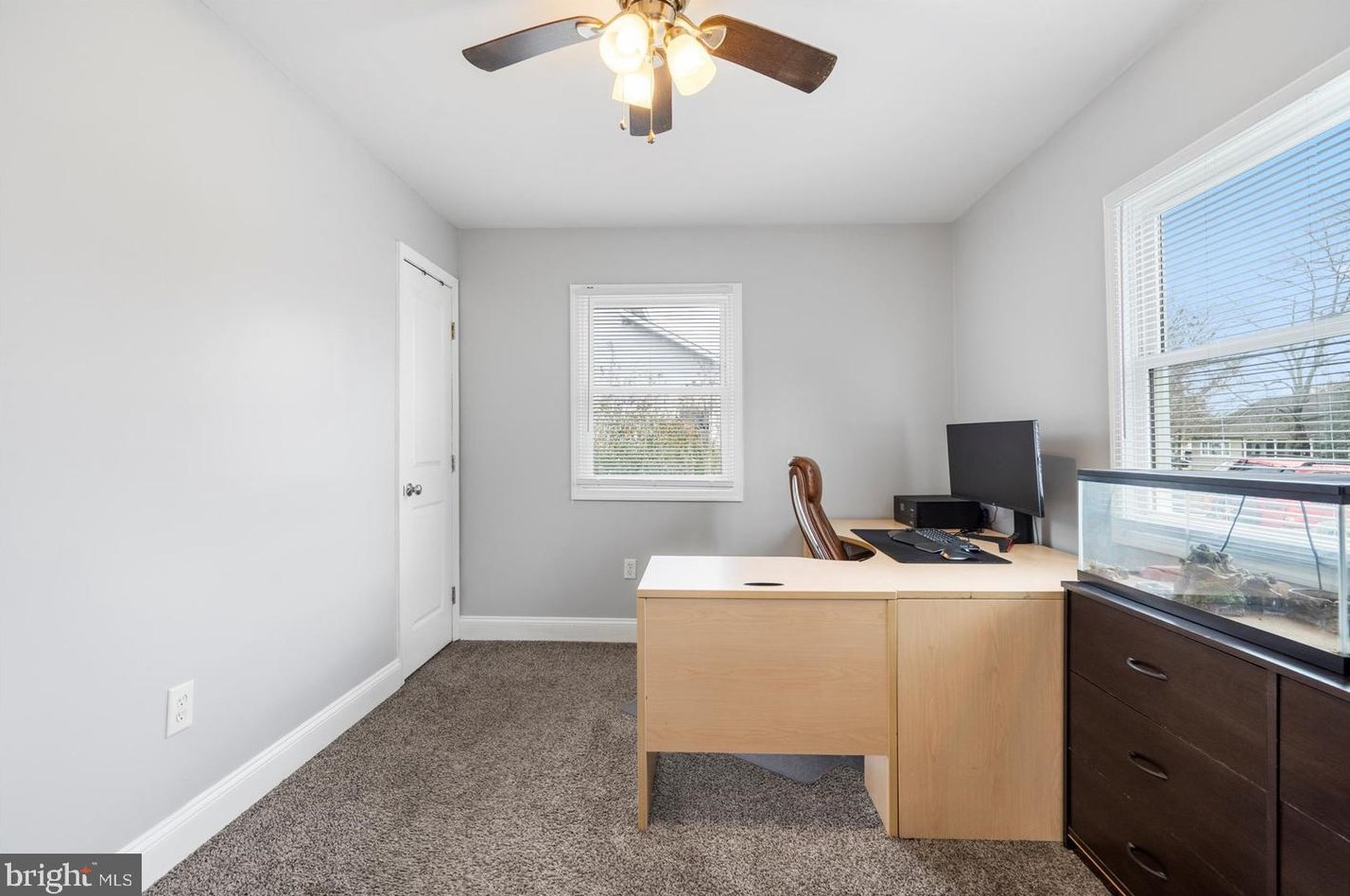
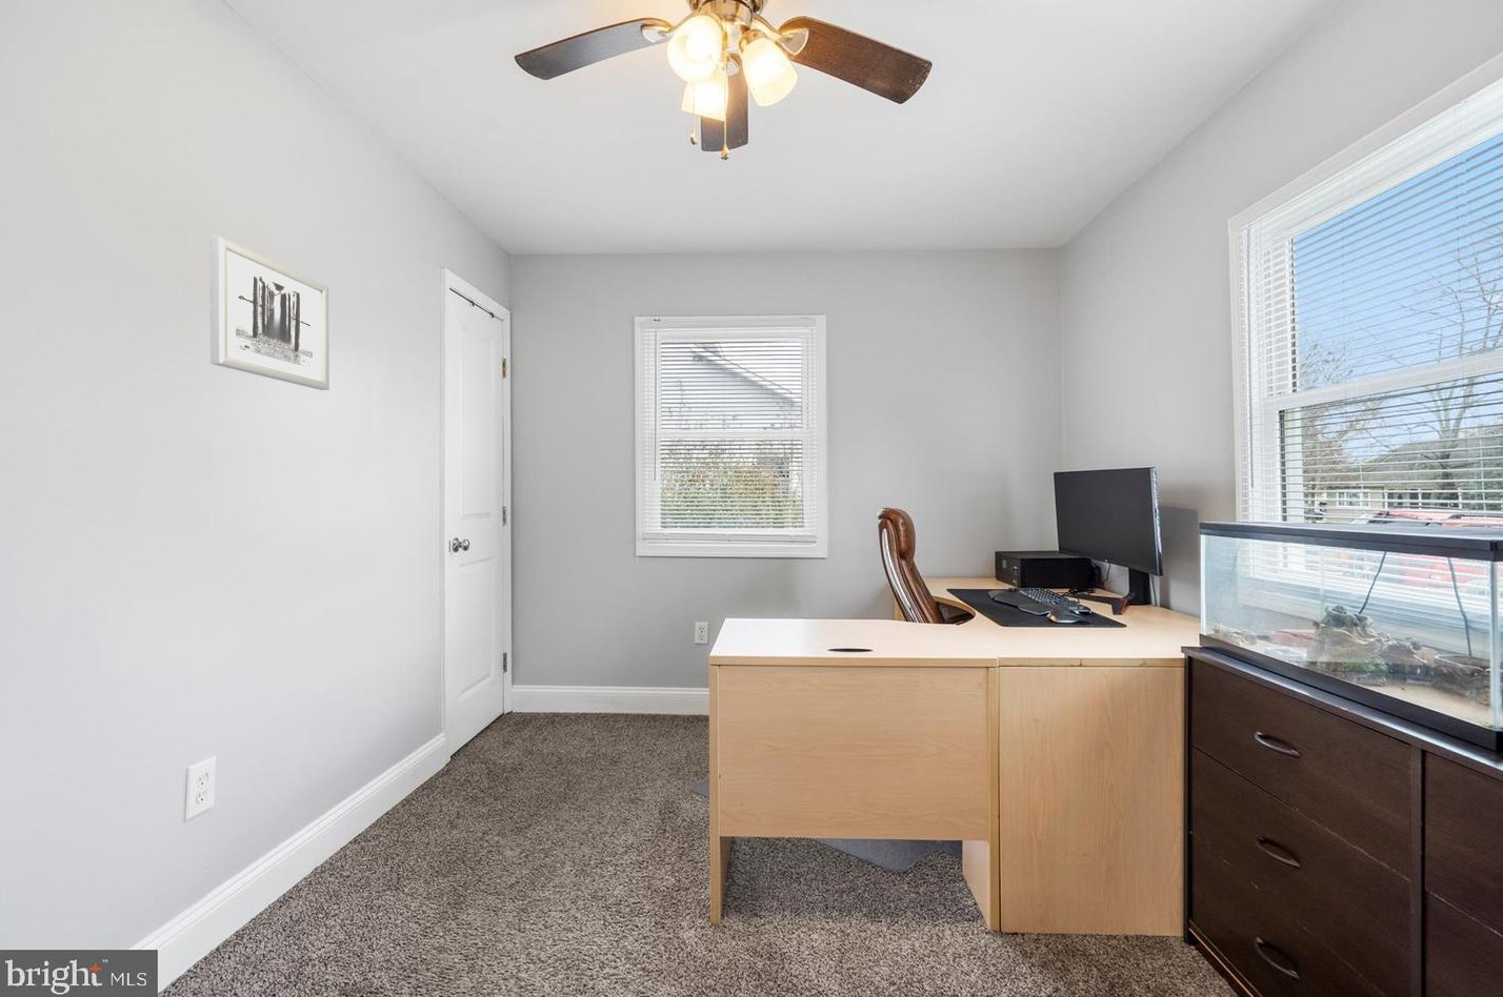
+ wall art (276, 320)
